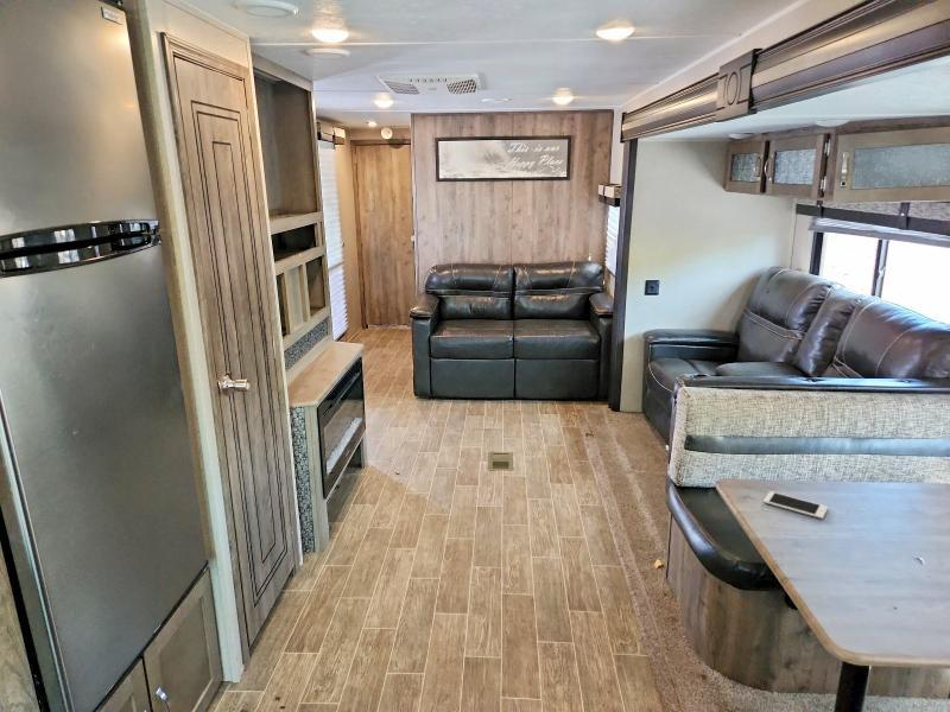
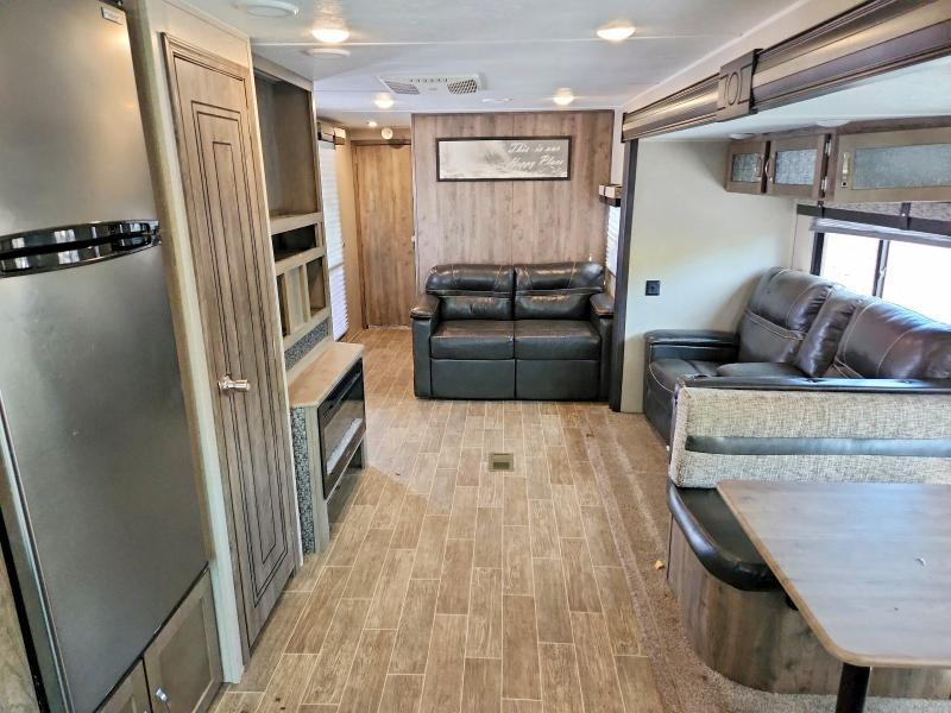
- cell phone (794, 504)
